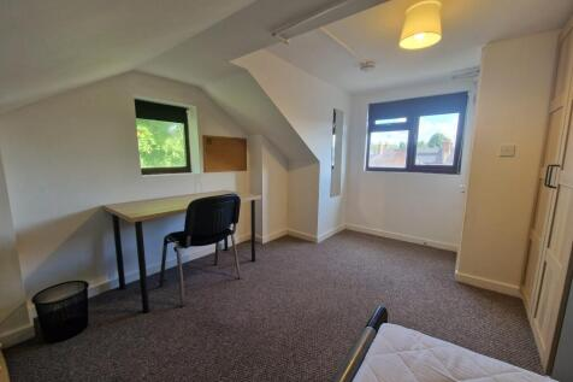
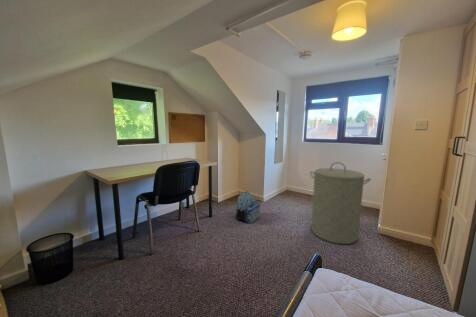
+ backpack (248, 205)
+ laundry hamper (336, 198)
